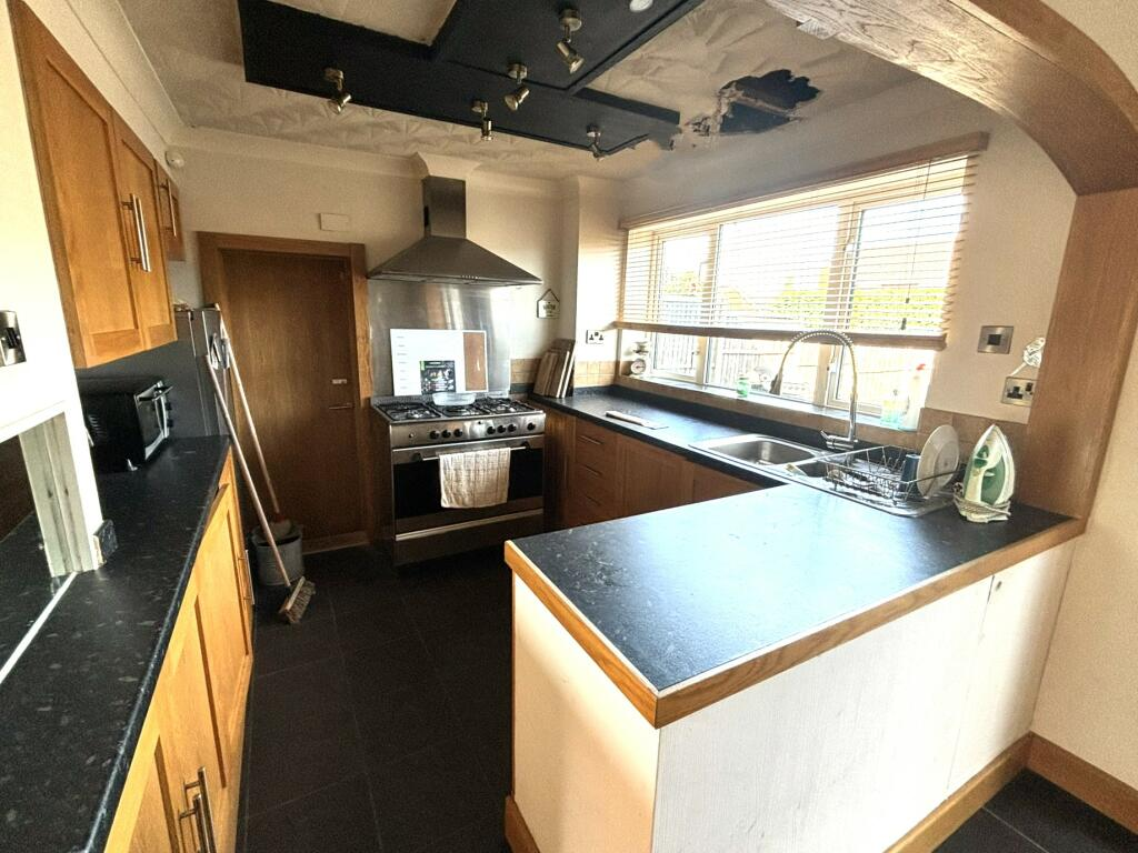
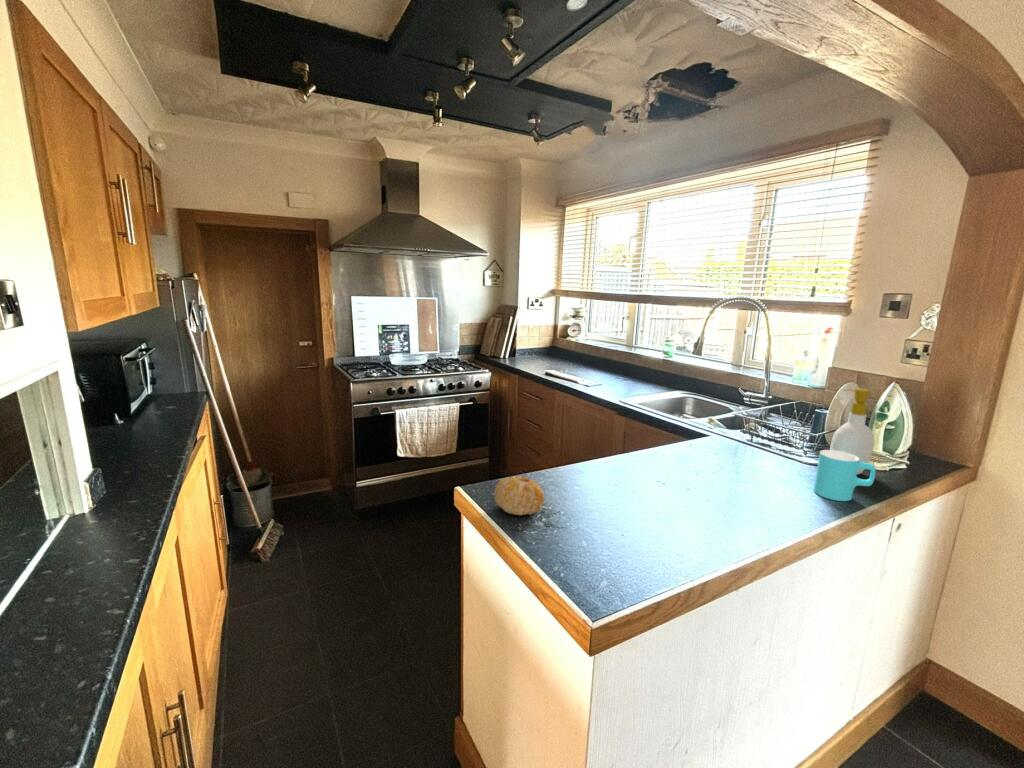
+ fruit (518, 494)
+ cup (843, 476)
+ soap bottle (853, 431)
